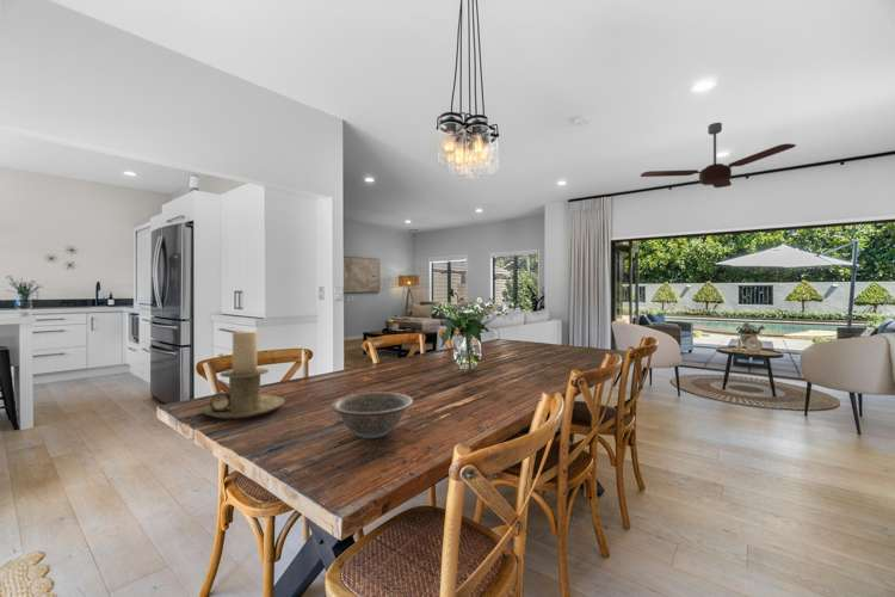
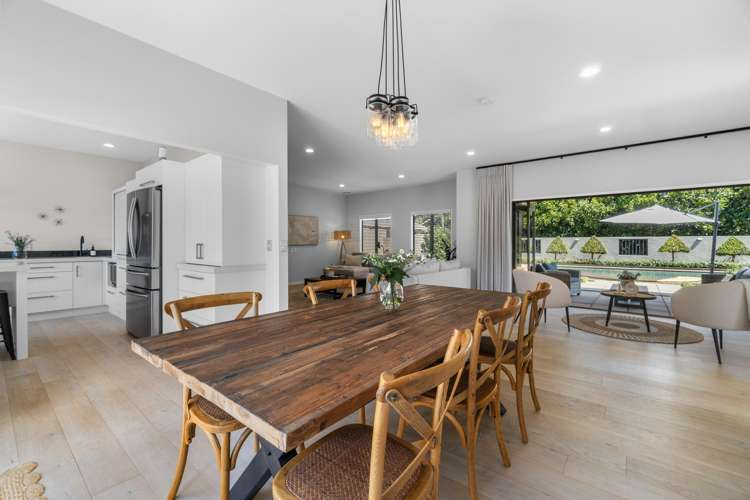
- ceiling fan (714, 156)
- candle holder (245, 370)
- decorative bowl (372, 417)
